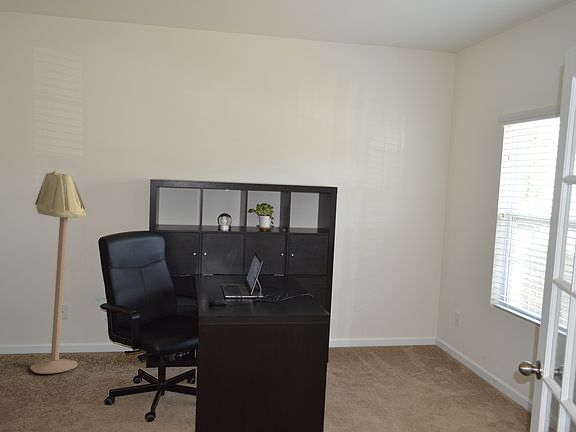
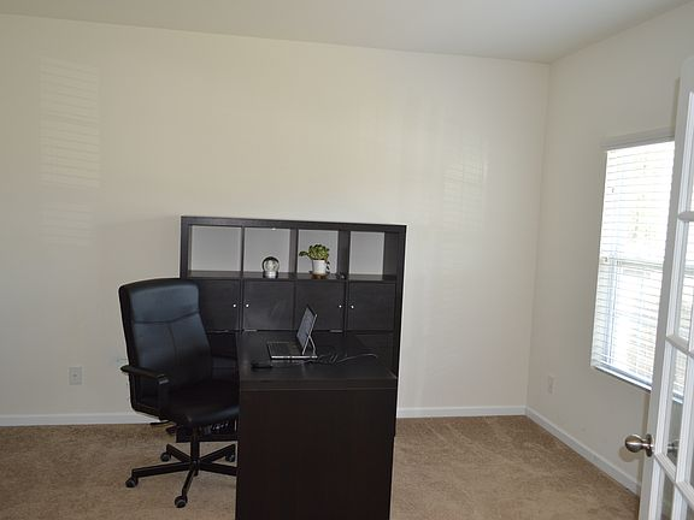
- floor lamp (59, 268)
